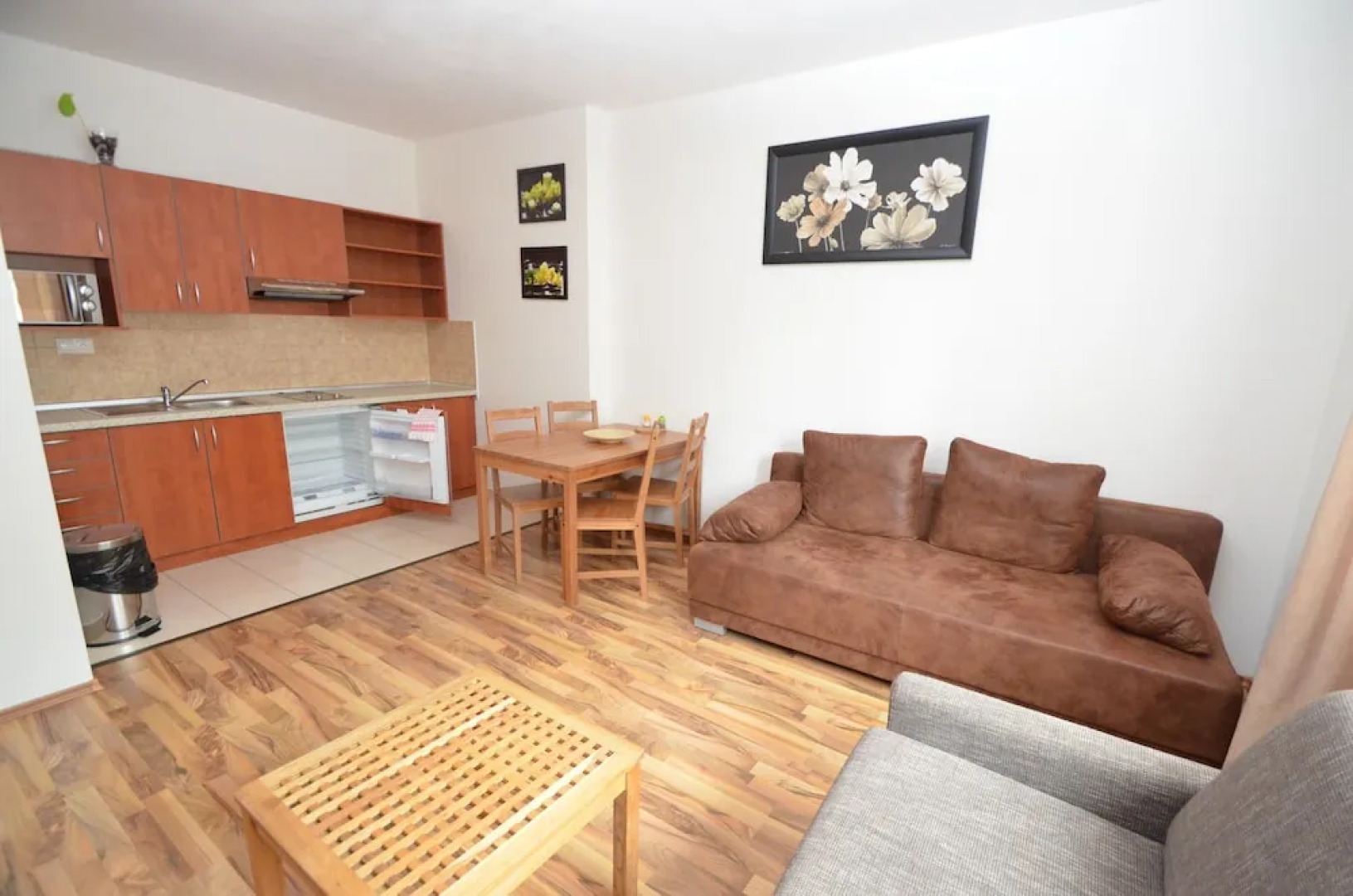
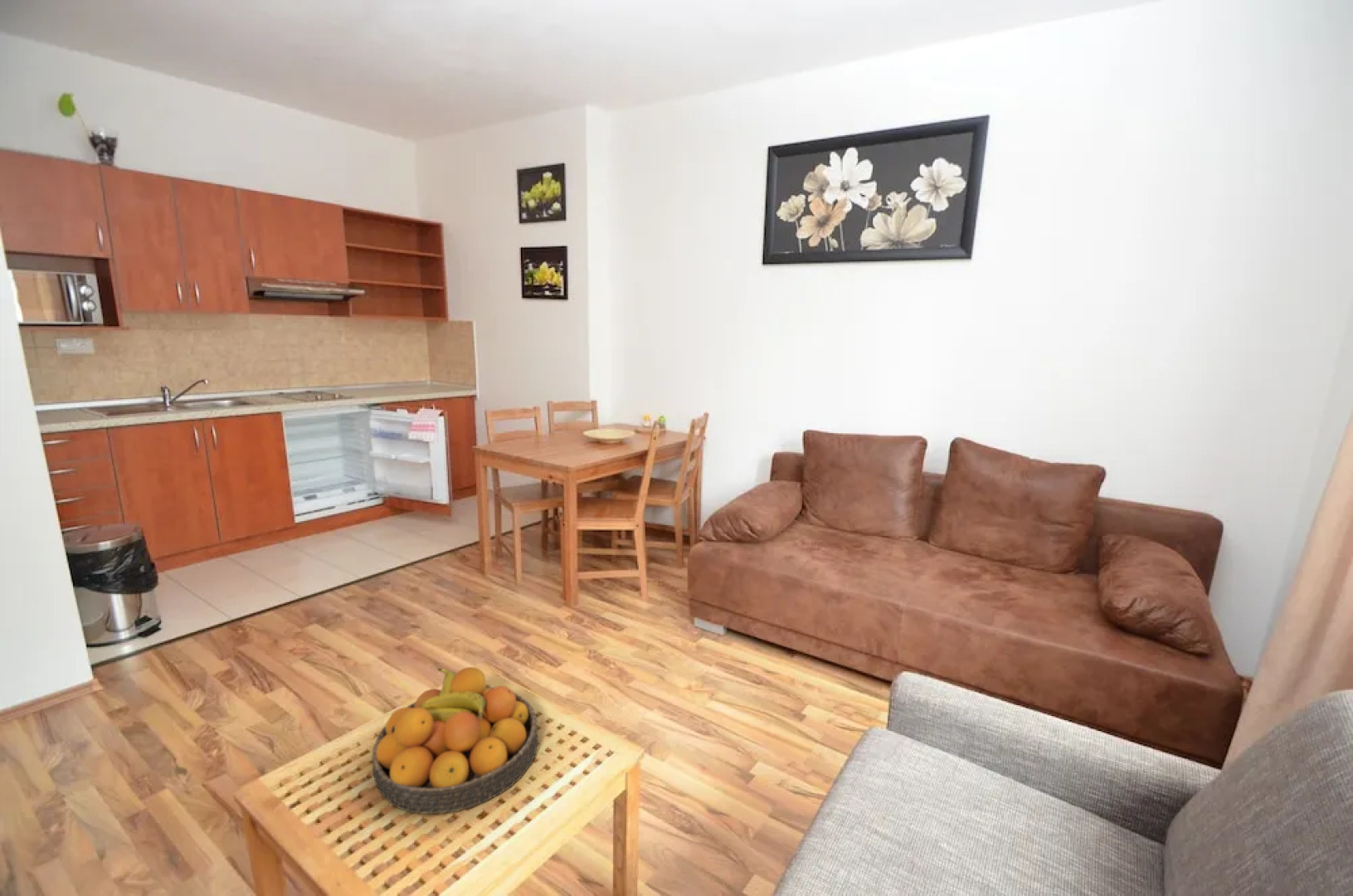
+ fruit bowl (457, 723)
